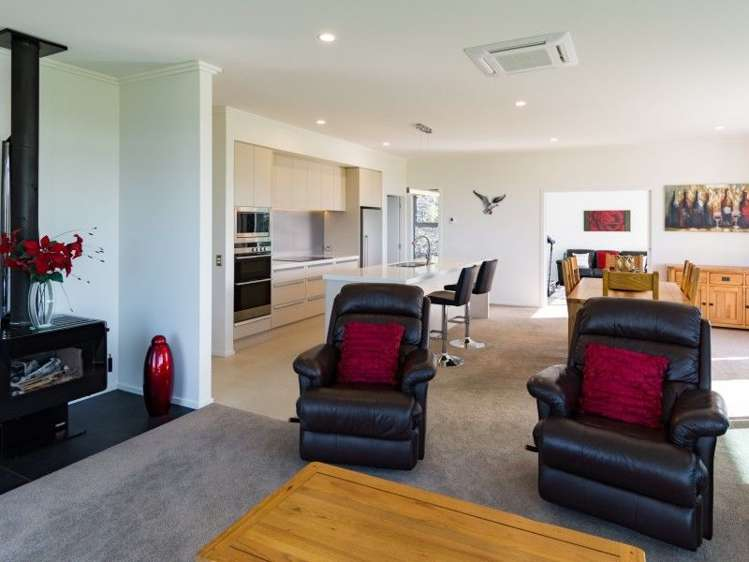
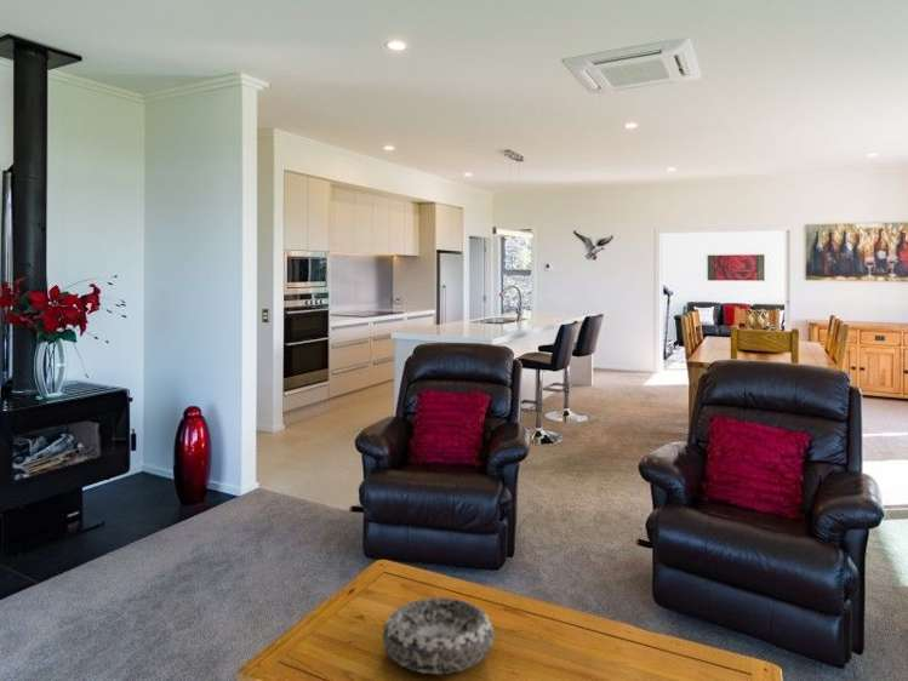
+ decorative bowl (438, 634)
